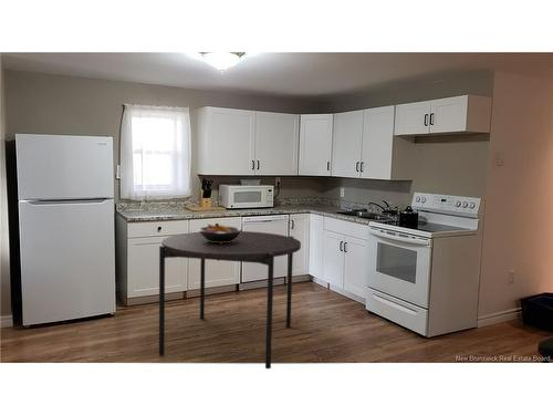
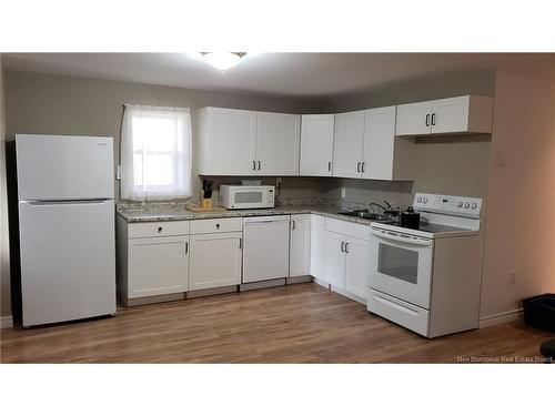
- dining table (204, 290)
- fruit bowl (220, 234)
